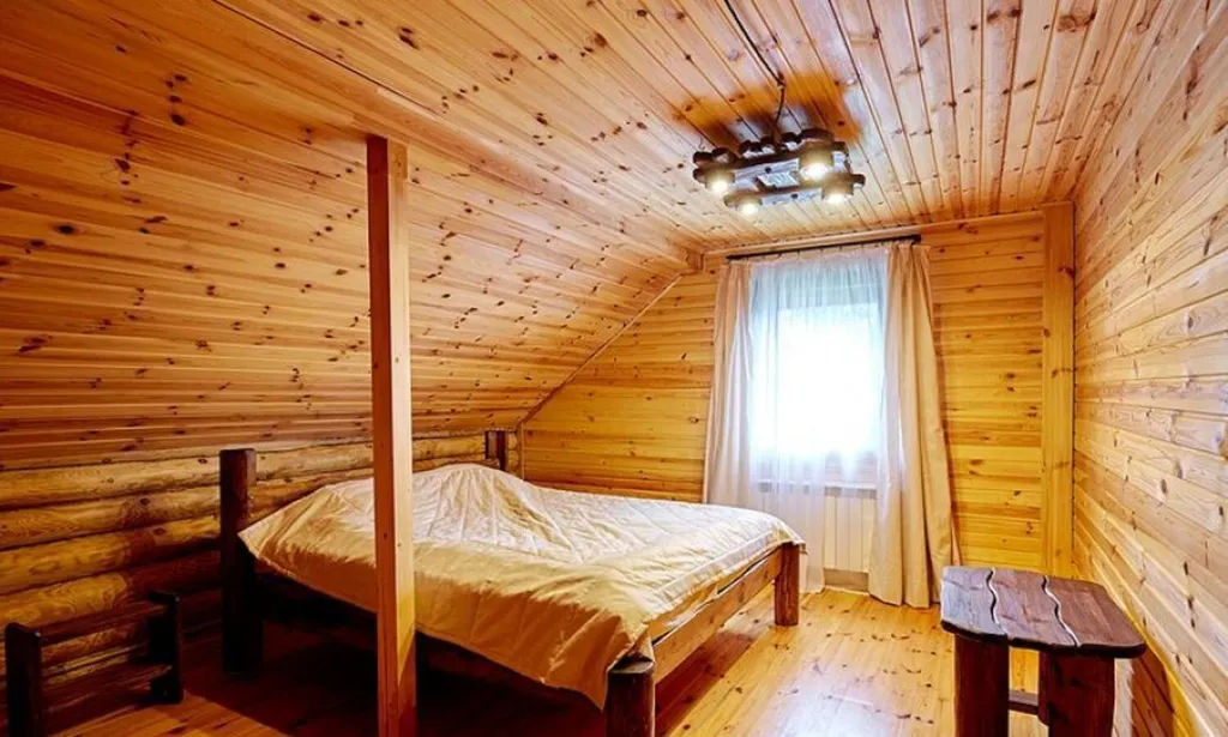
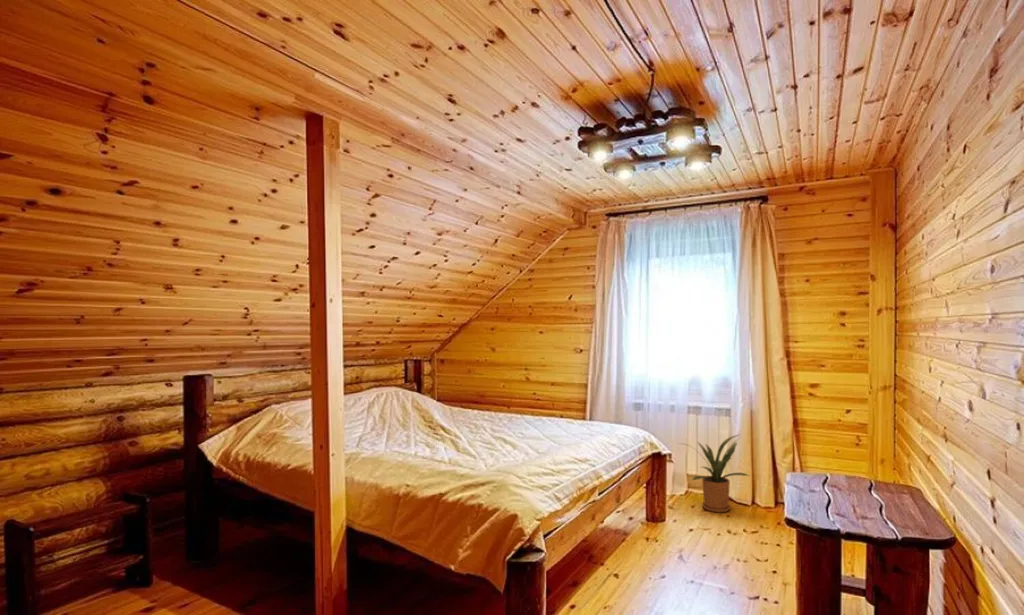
+ house plant (714, 470)
